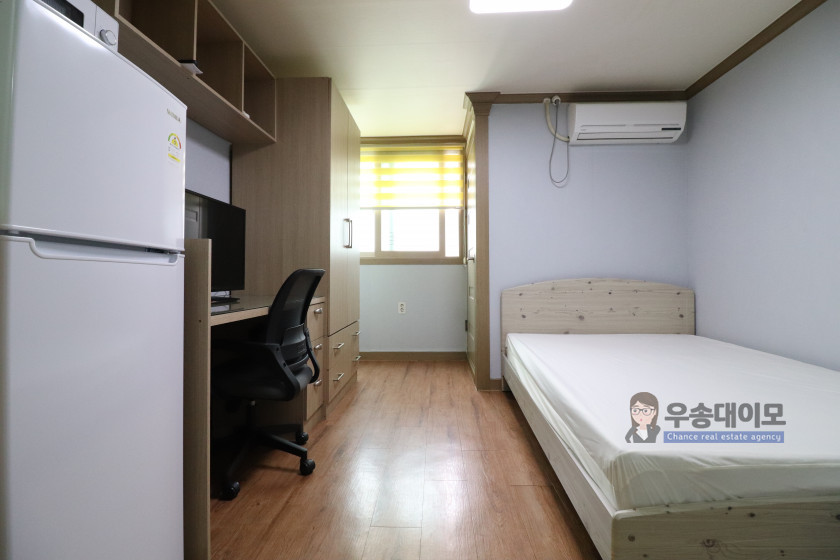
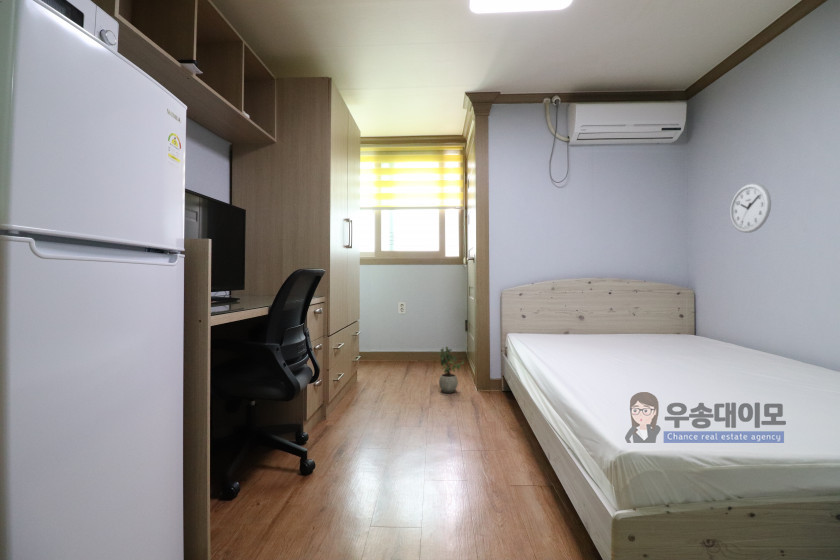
+ potted plant (450, 369)
+ wall clock (748, 208)
